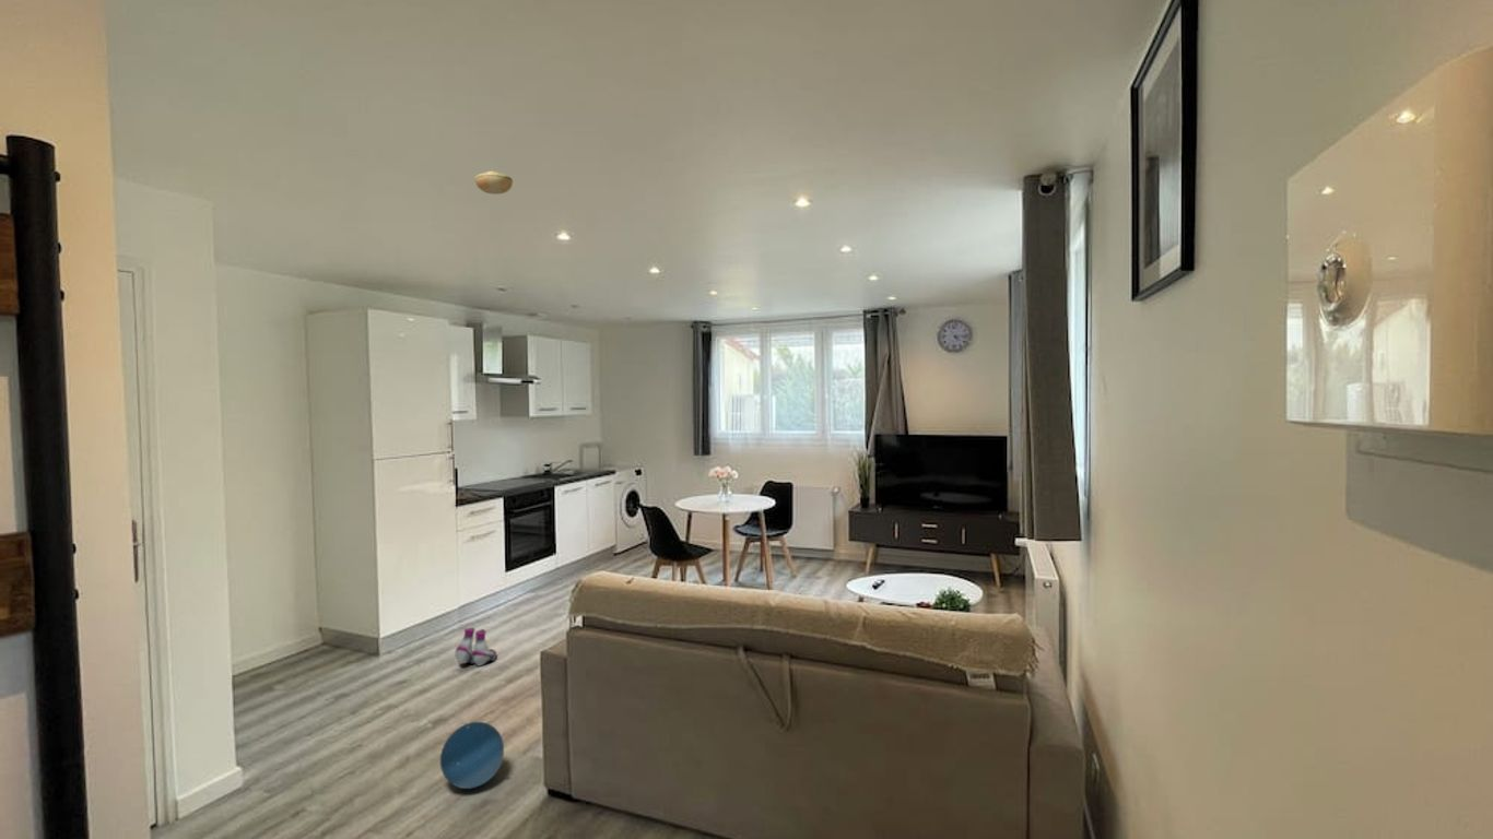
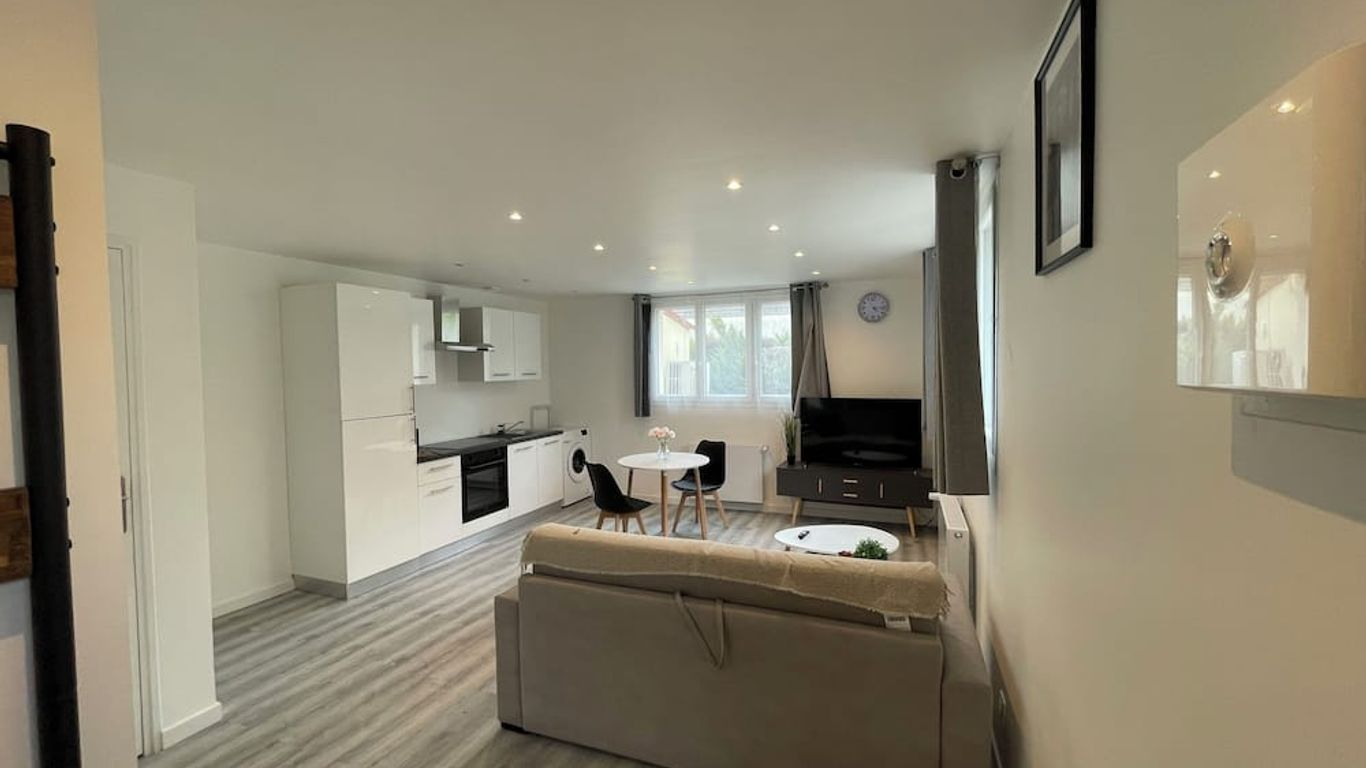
- boots (477, 645)
- ball (472, 754)
- smoke detector (493, 182)
